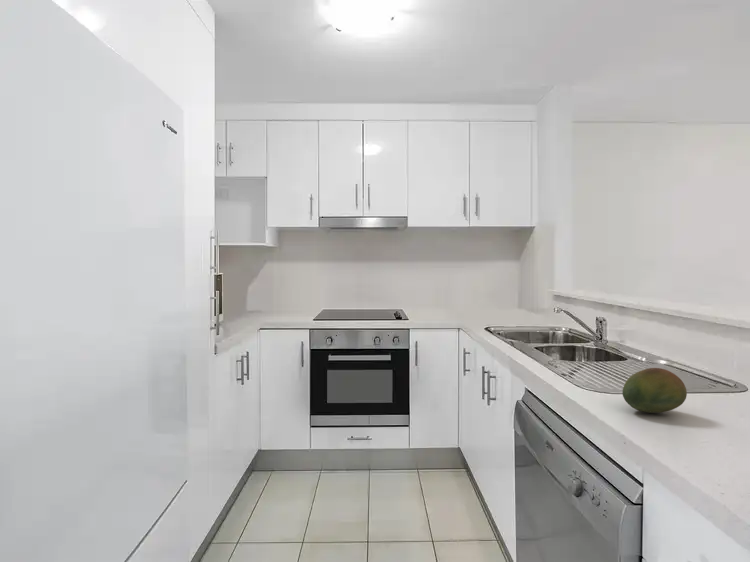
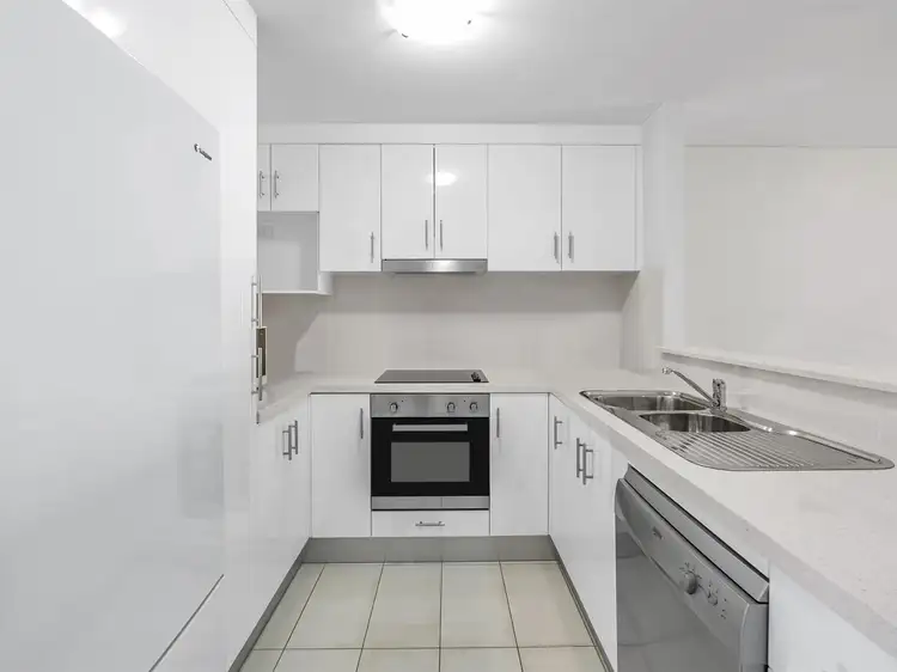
- fruit (652, 390)
